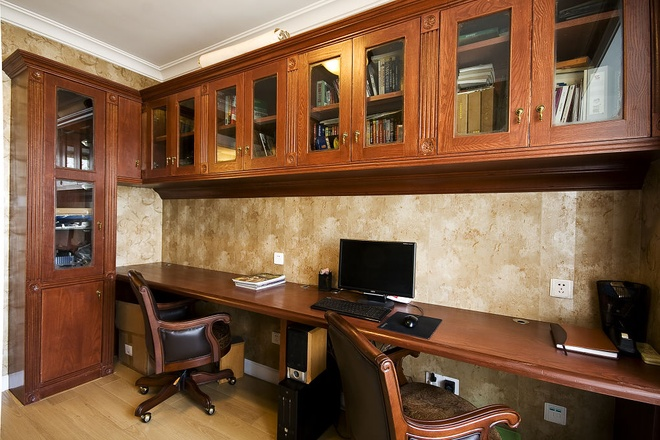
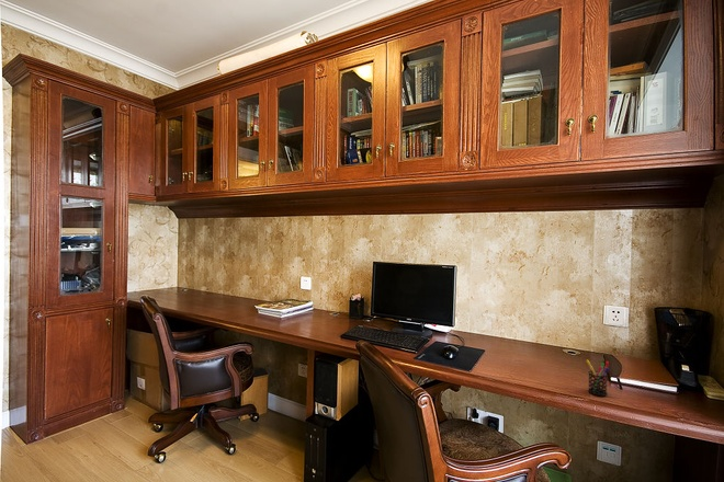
+ pen holder (599, 376)
